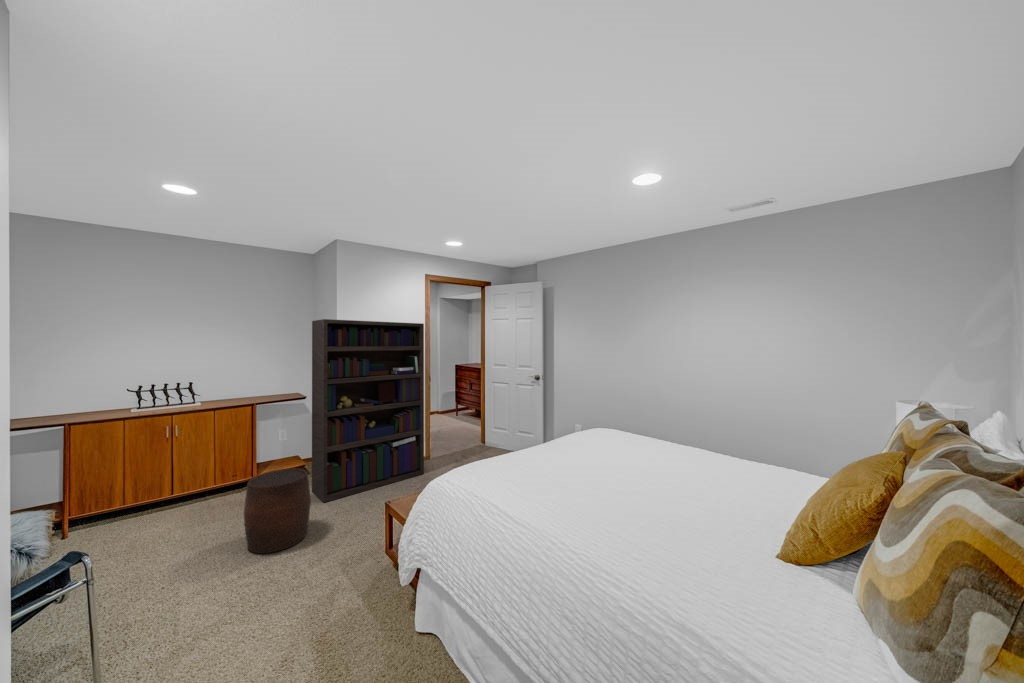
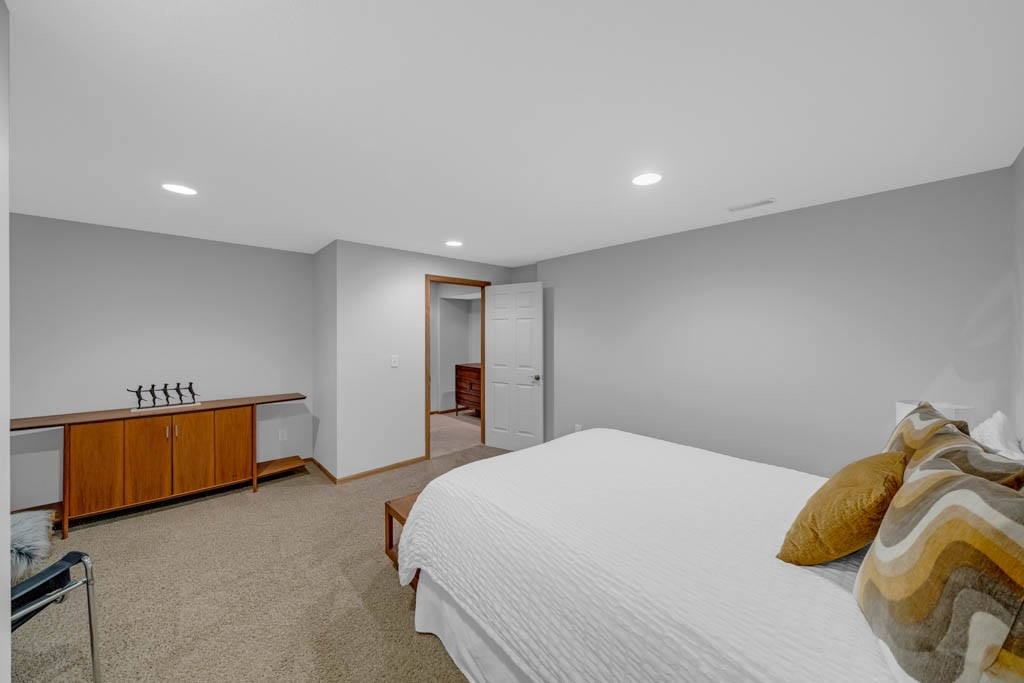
- bookcase (371, 402)
- stool (278, 507)
